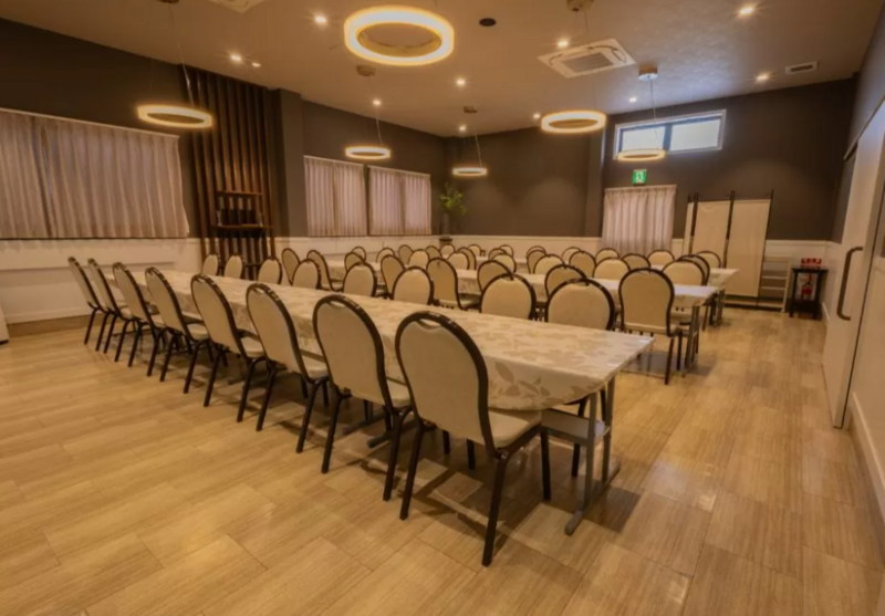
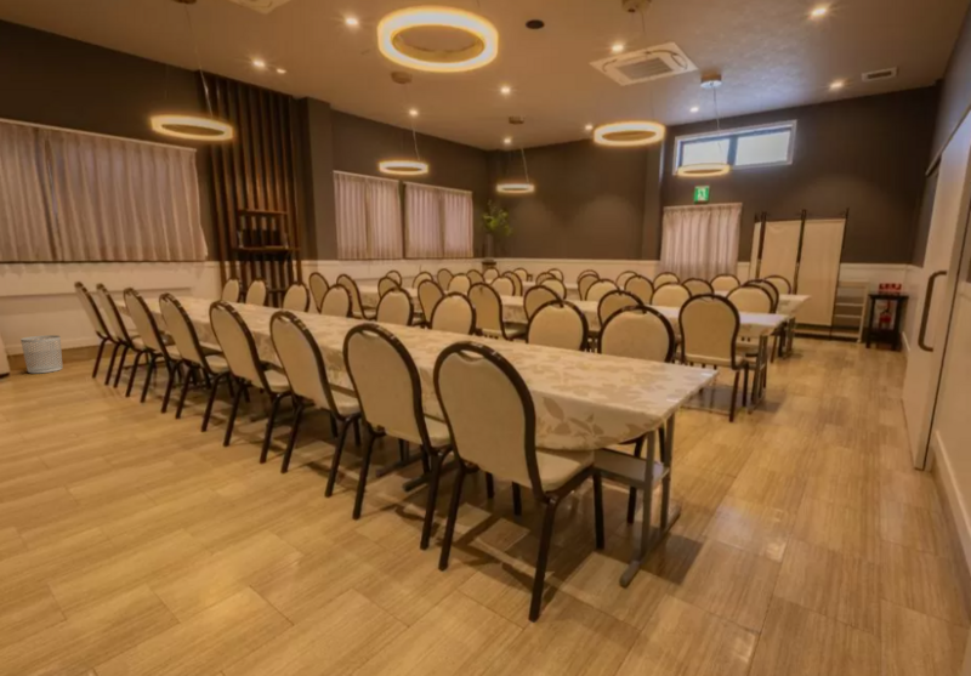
+ waste bin (42, 353)
